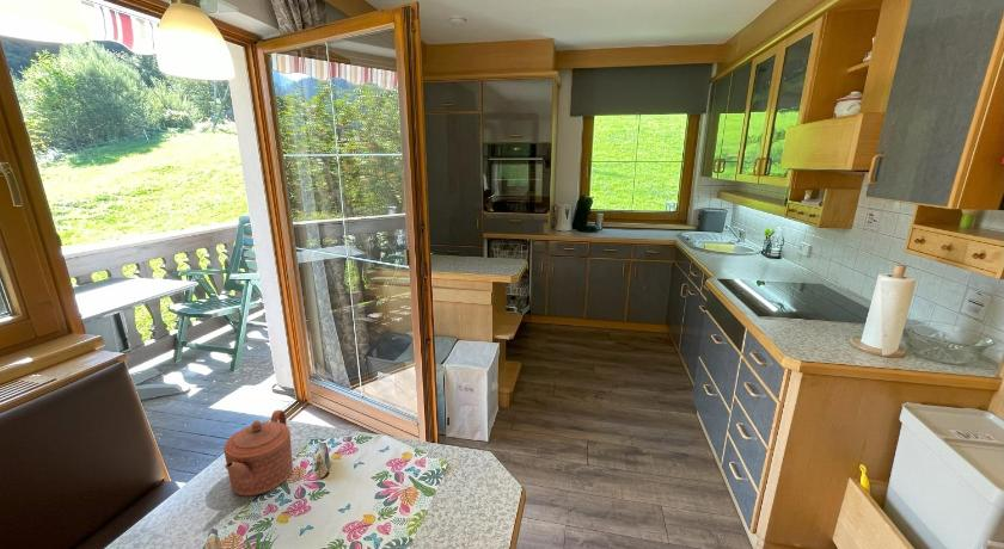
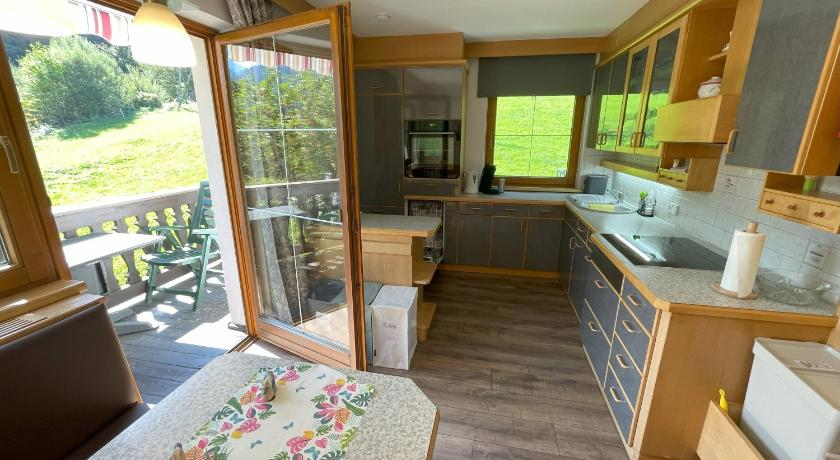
- teapot (258, 449)
